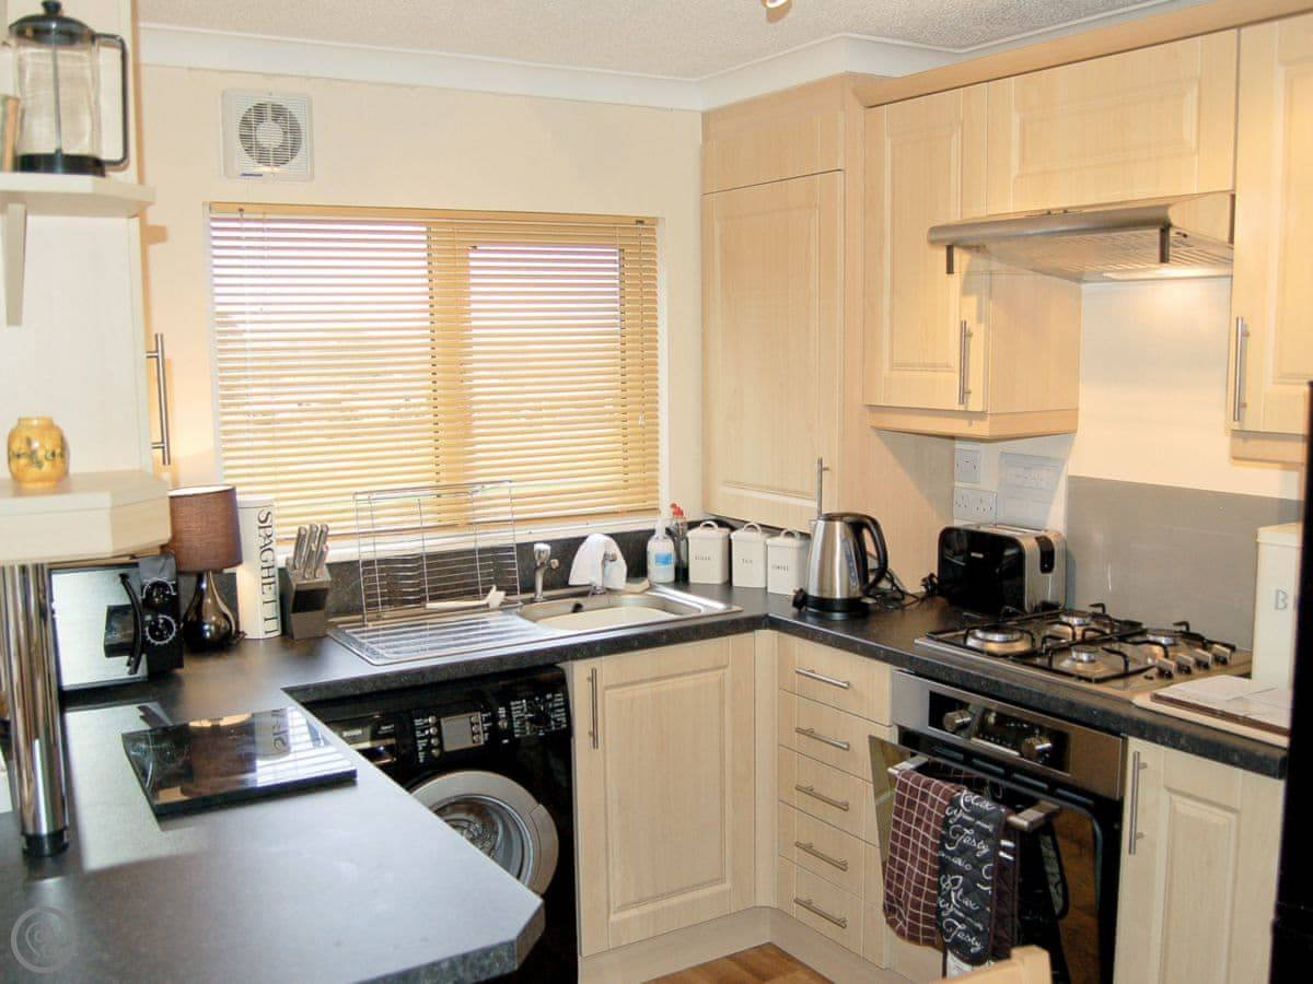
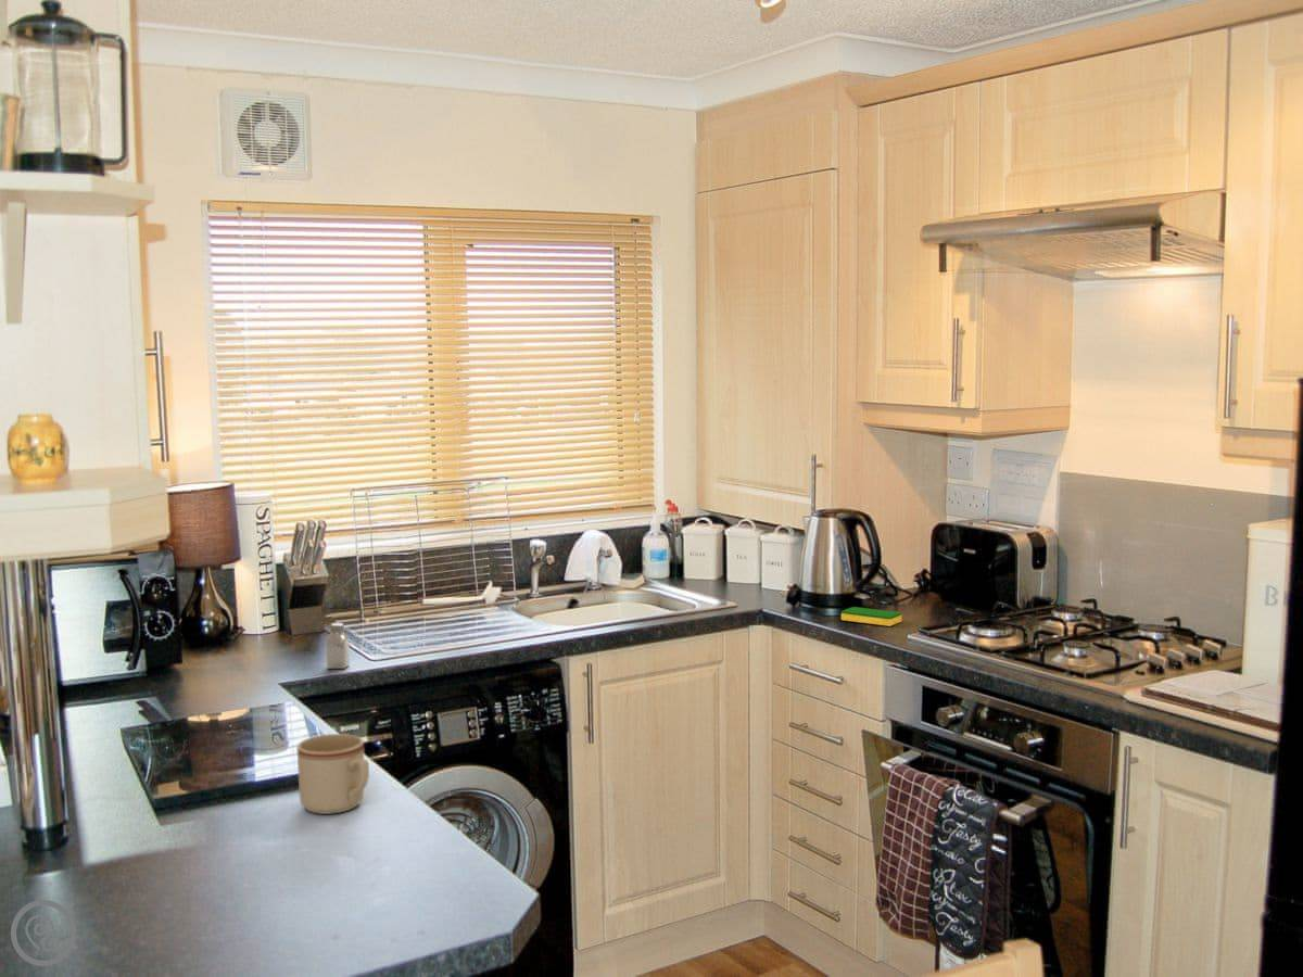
+ dish sponge (871, 616)
+ mug (338, 775)
+ saltshaker (337, 645)
